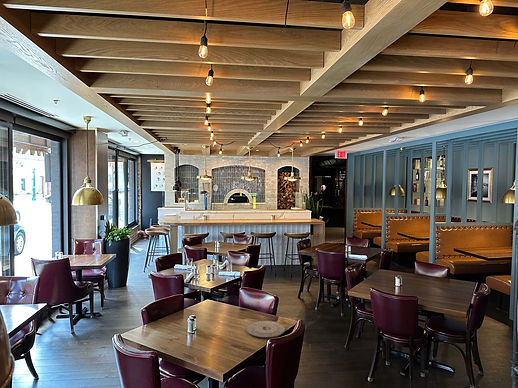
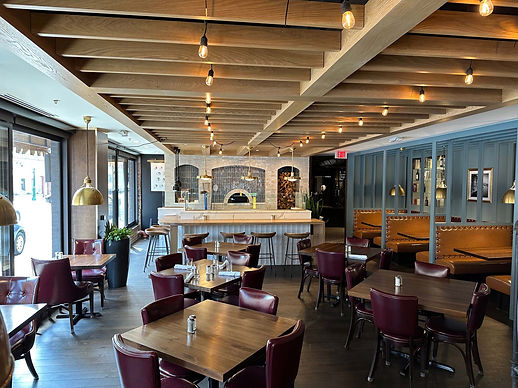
- plate (265, 329)
